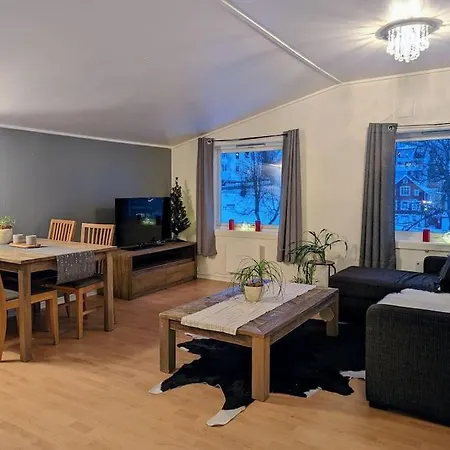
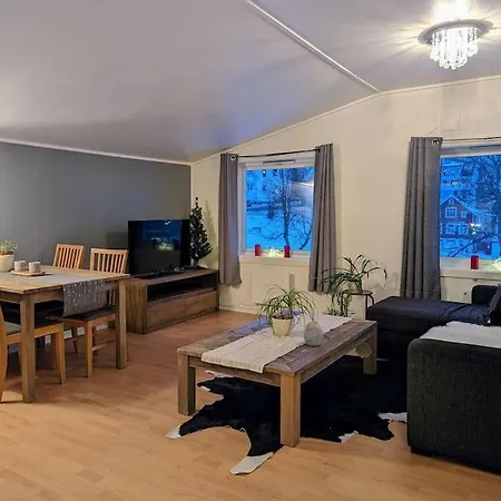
+ decorative egg (313, 332)
